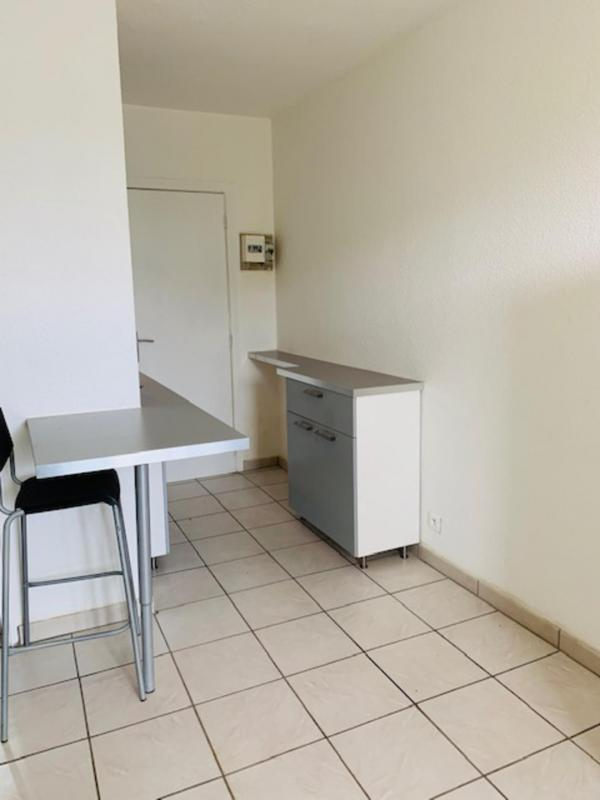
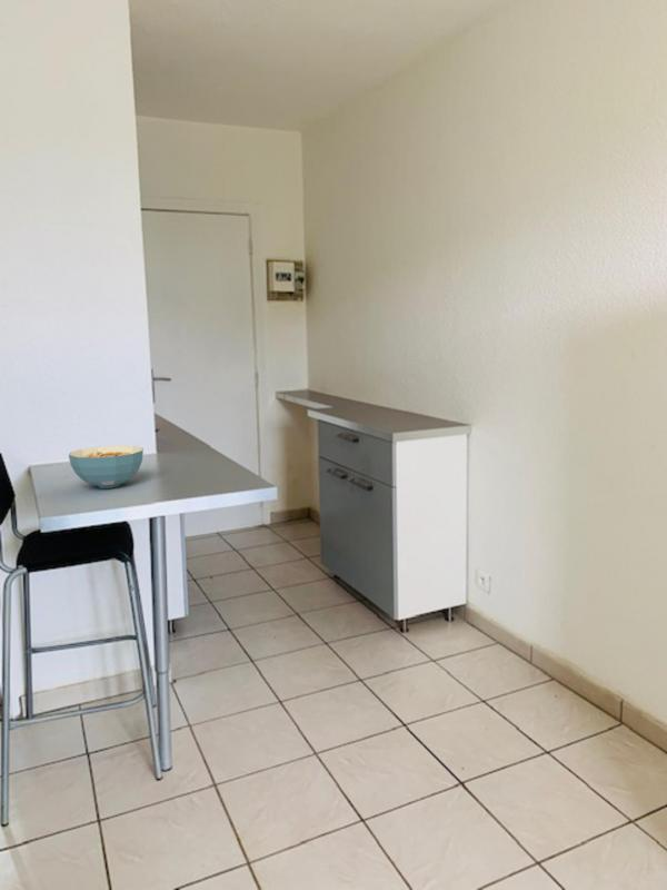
+ cereal bowl (108, 468)
